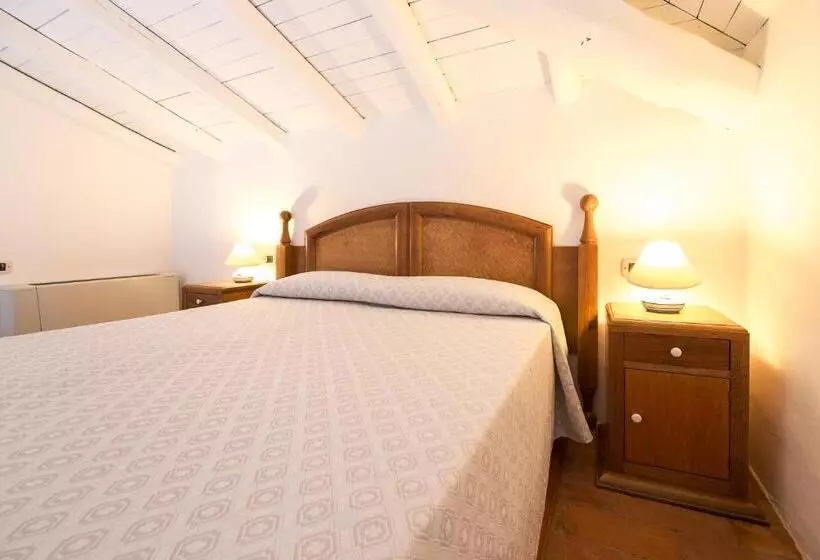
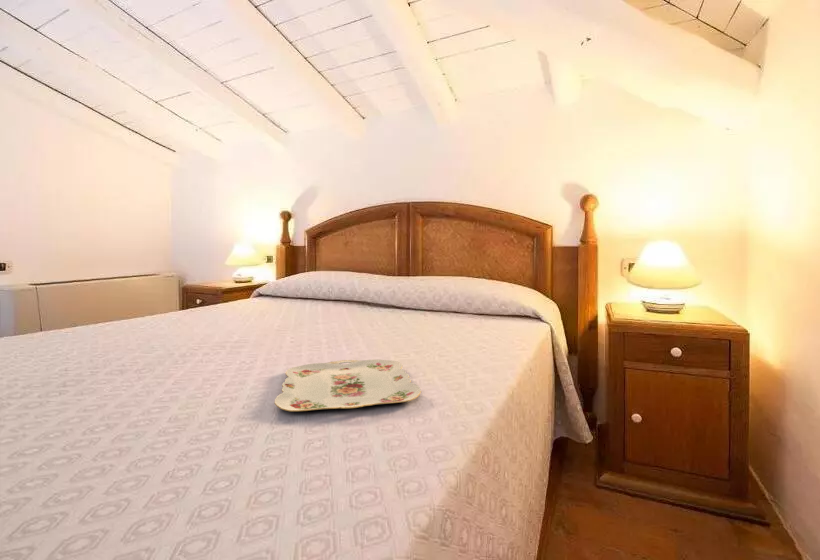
+ serving tray (347, 382)
